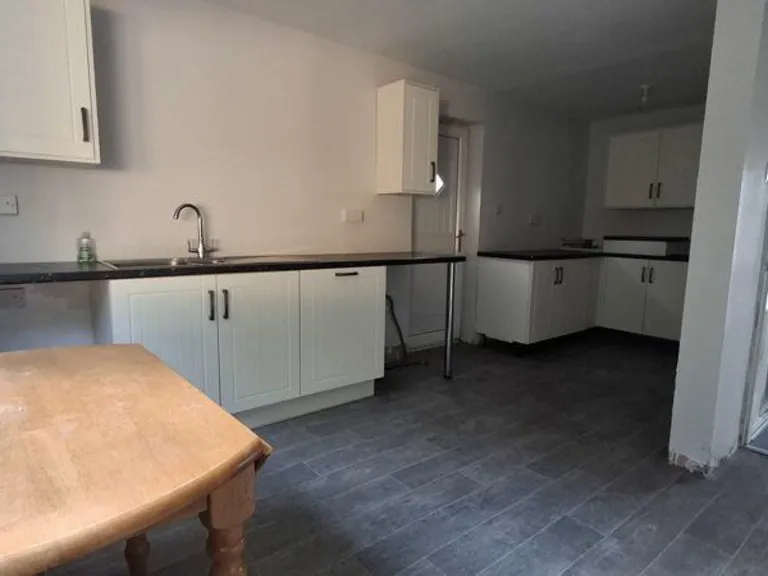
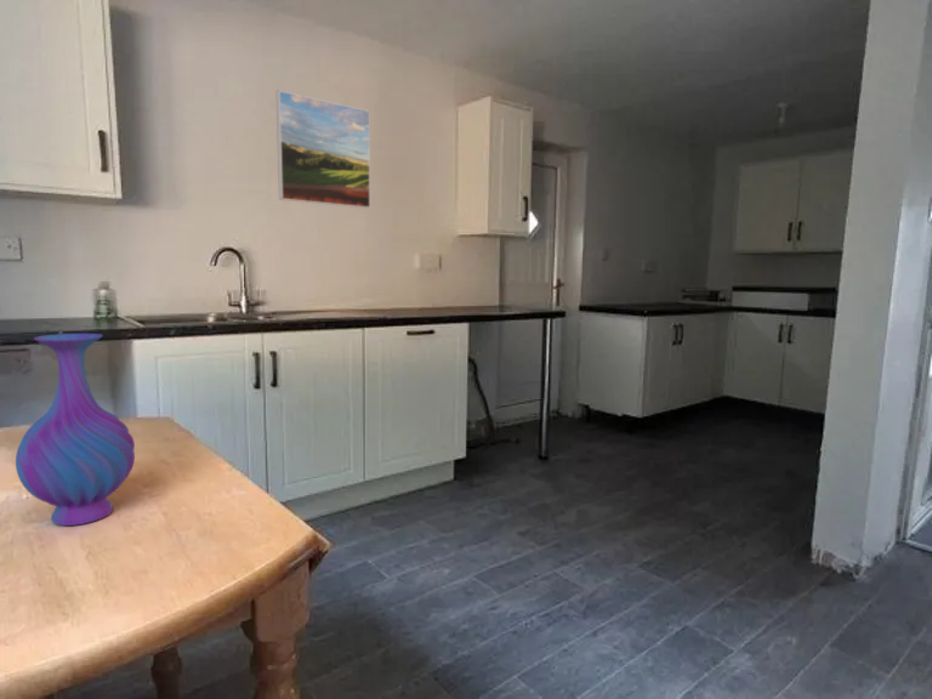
+ vase (75, 427)
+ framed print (325, 153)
